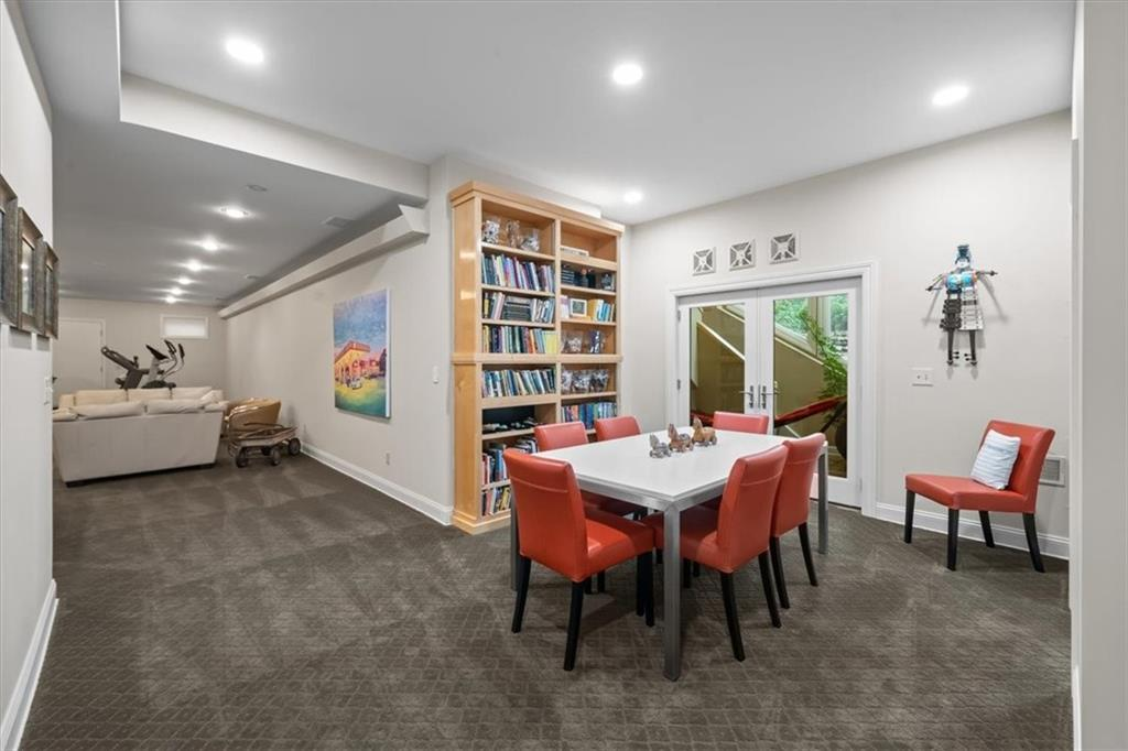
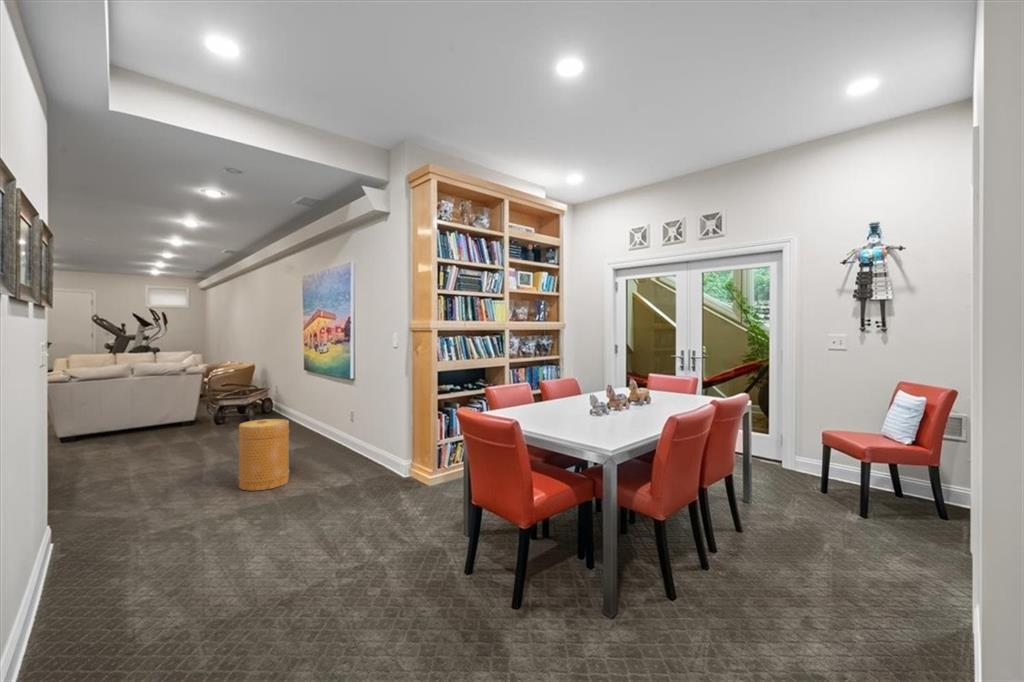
+ basket (264, 453)
